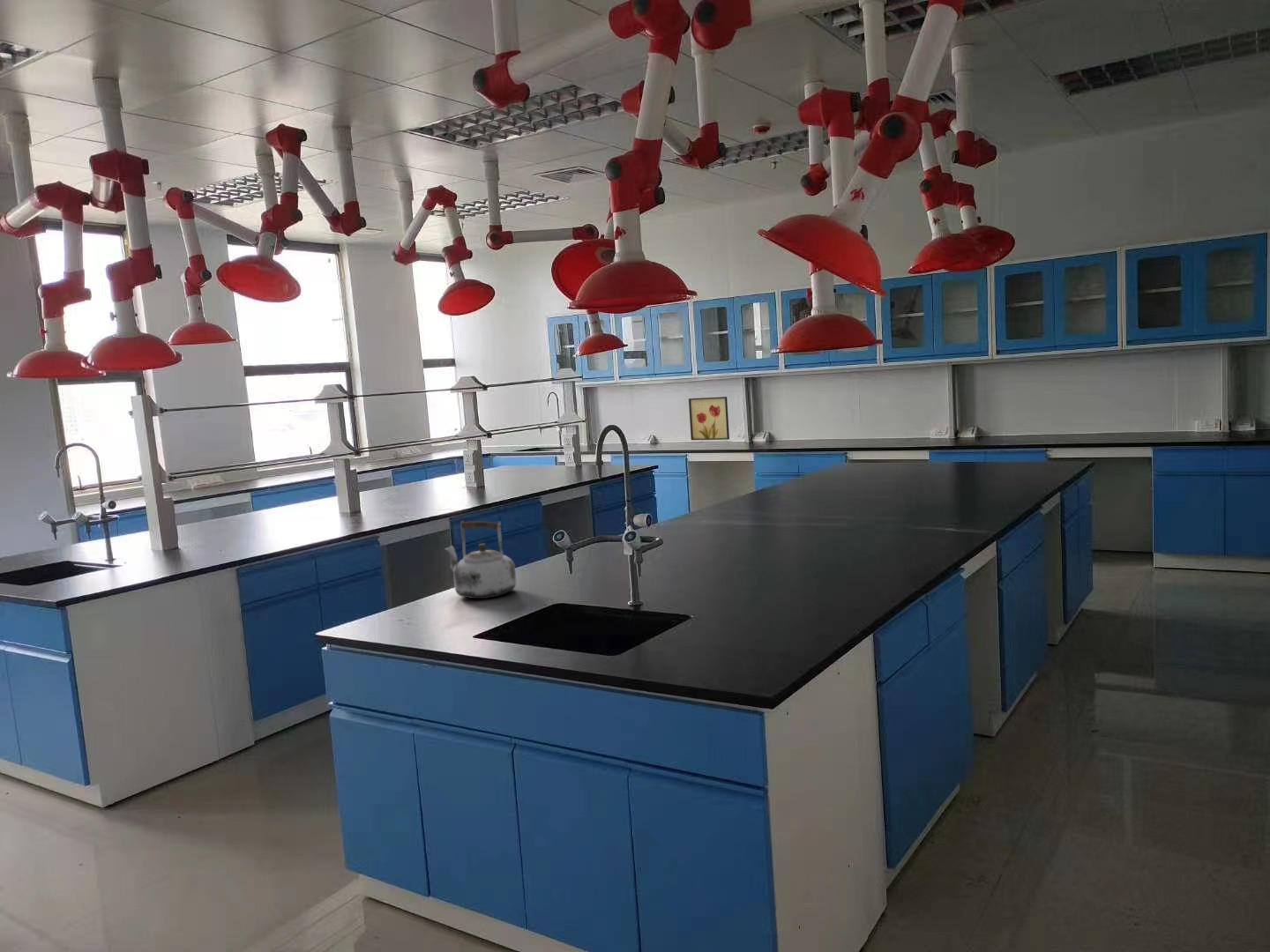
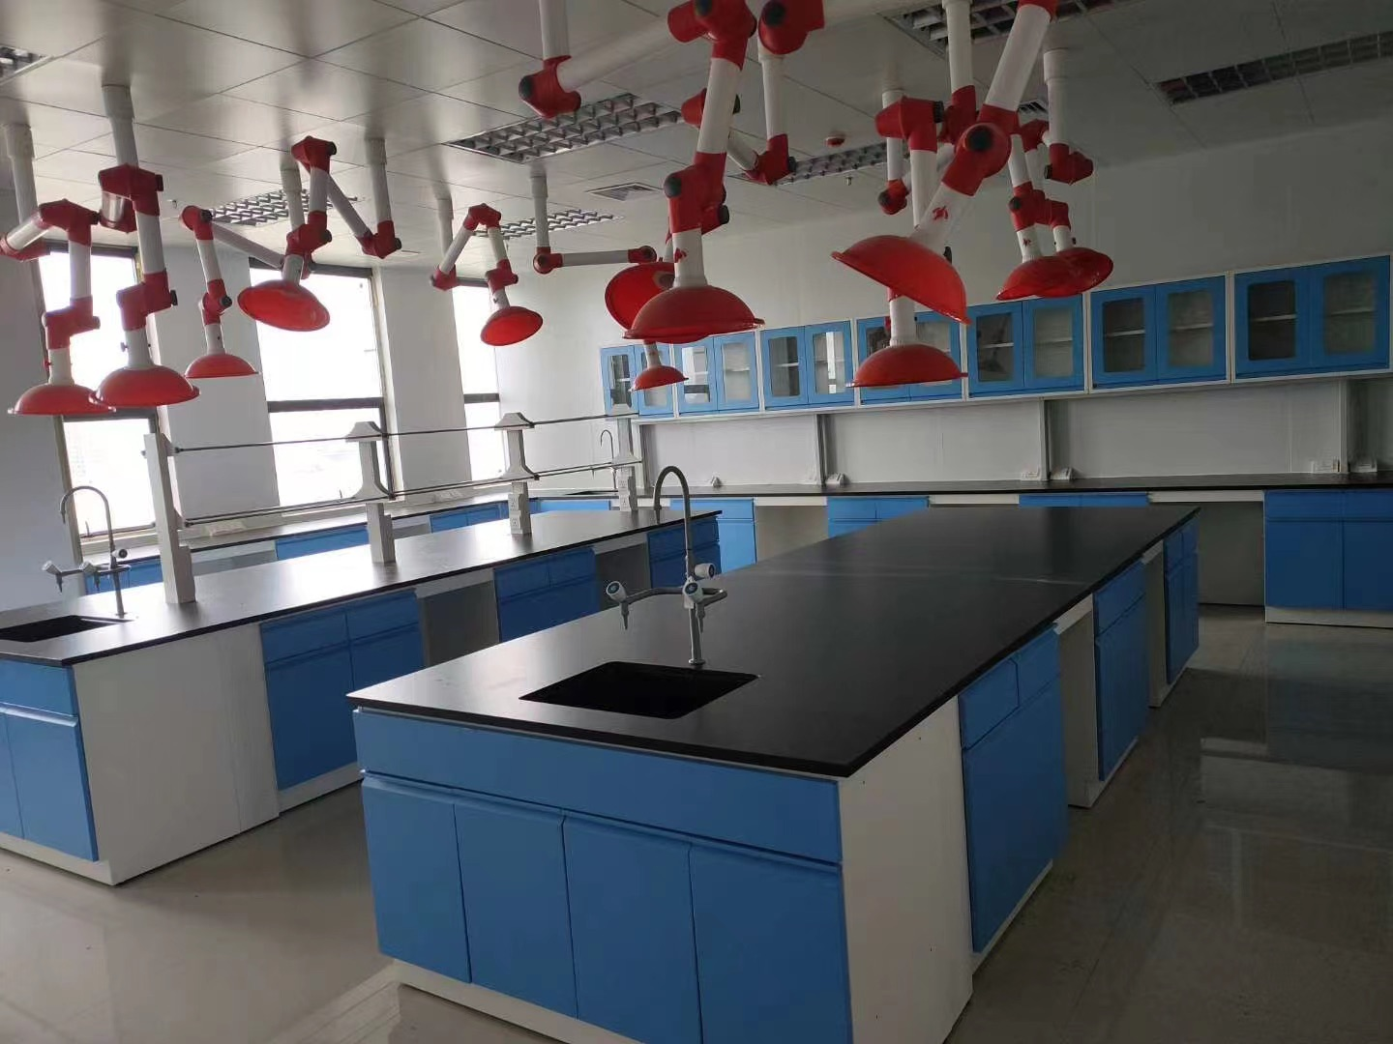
- kettle (476, 557)
- wall art (709, 418)
